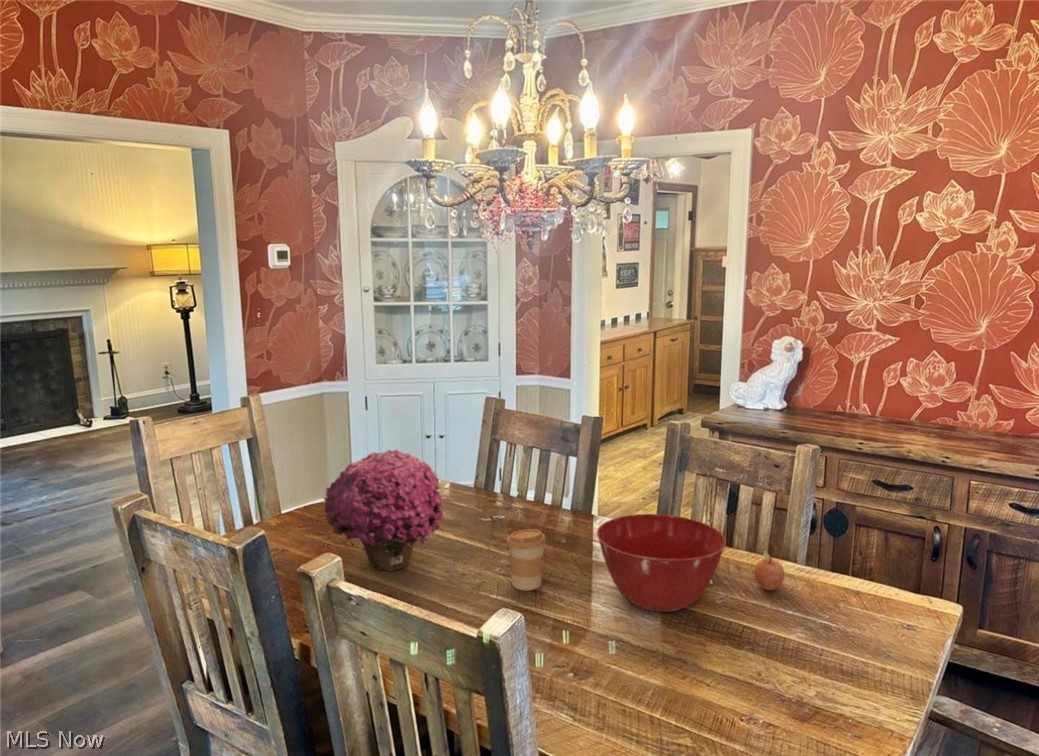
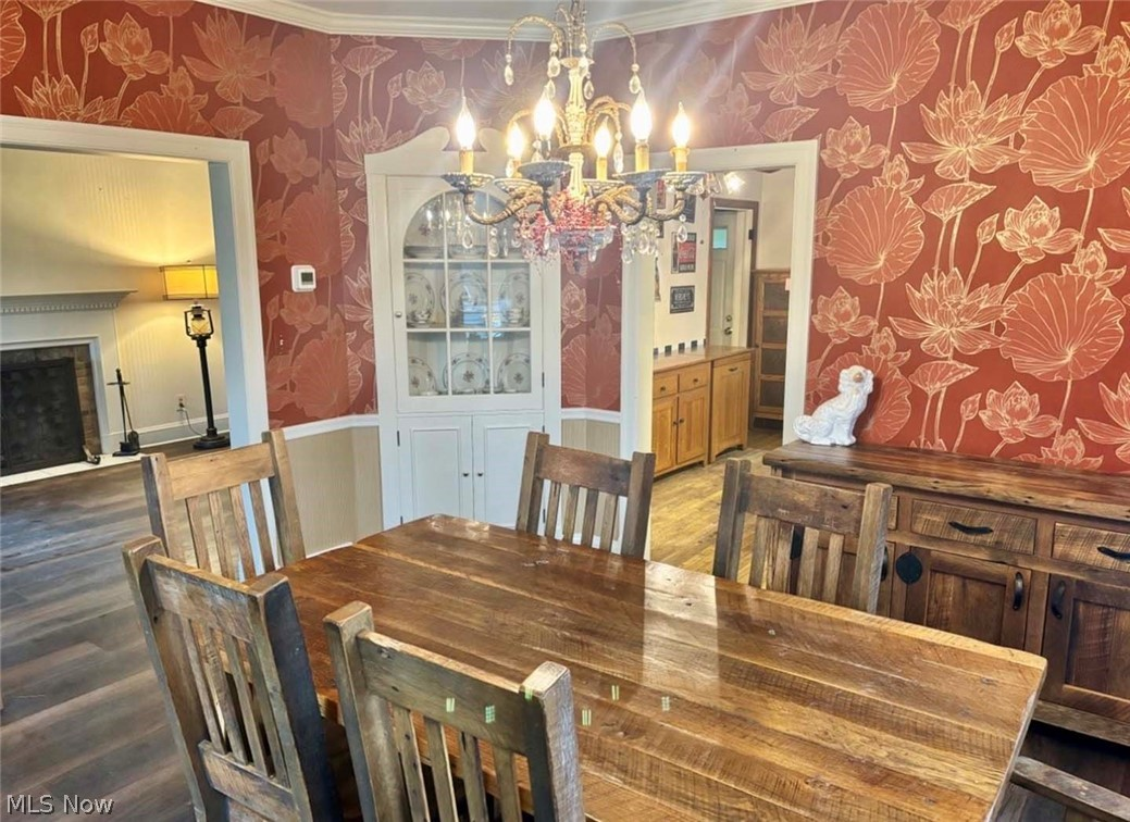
- coffee cup (526, 558)
- flower (384, 509)
- fruit (769, 571)
- mixing bowl (659, 566)
